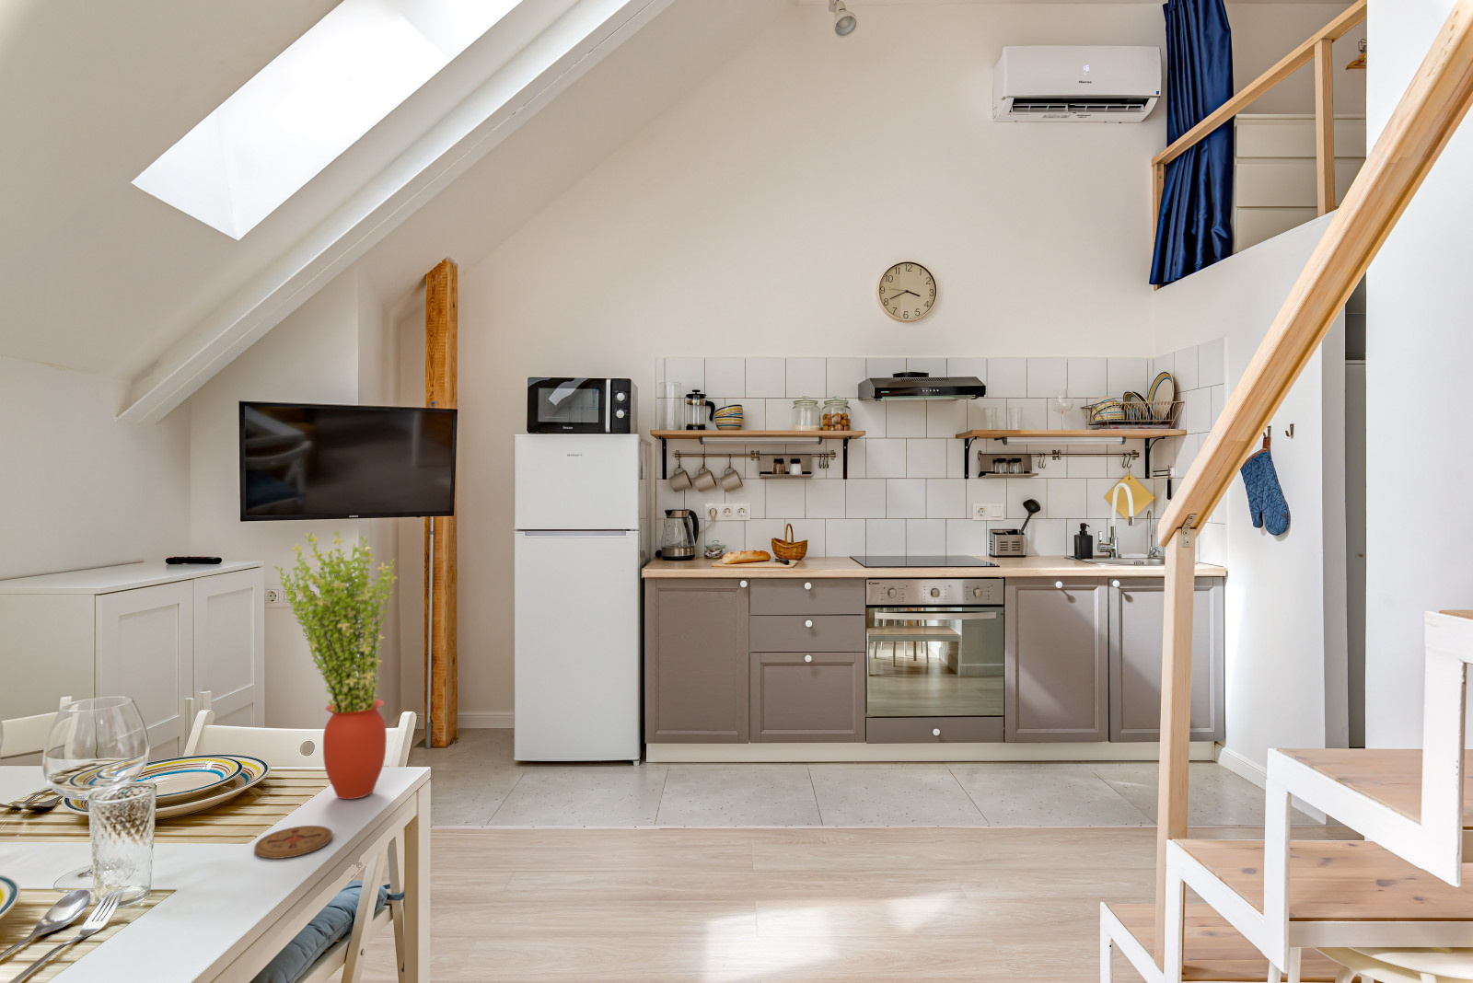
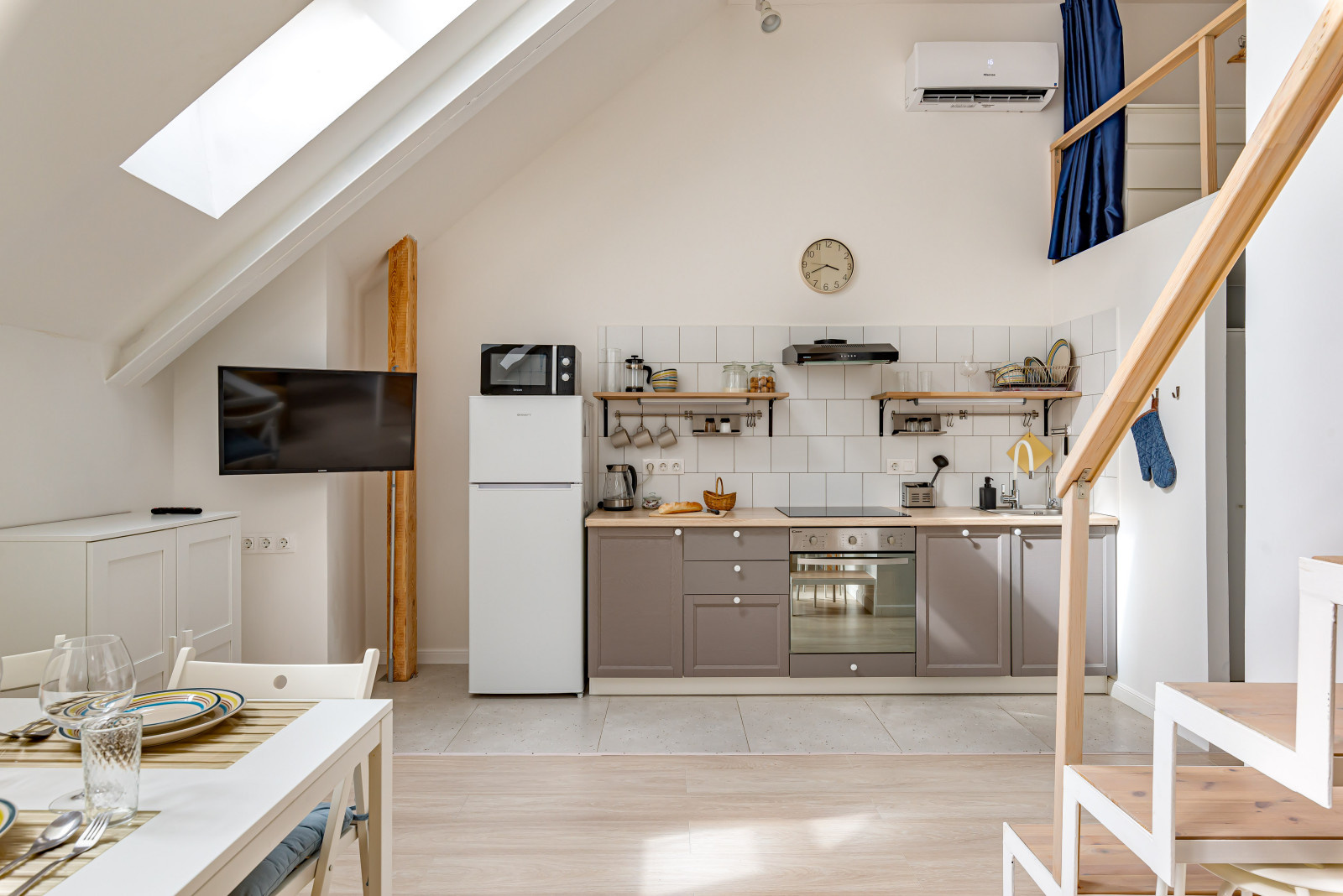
- potted plant (337, 666)
- coaster (294, 841)
